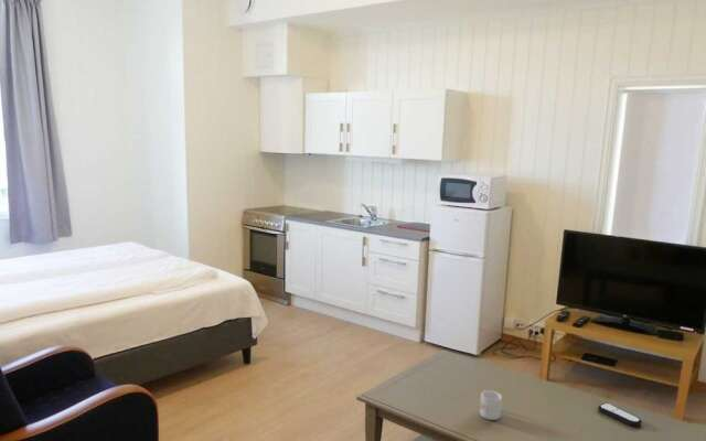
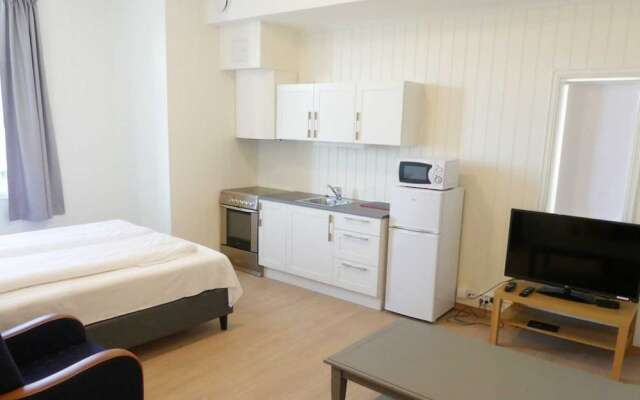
- remote control (619, 413)
- mug (490, 402)
